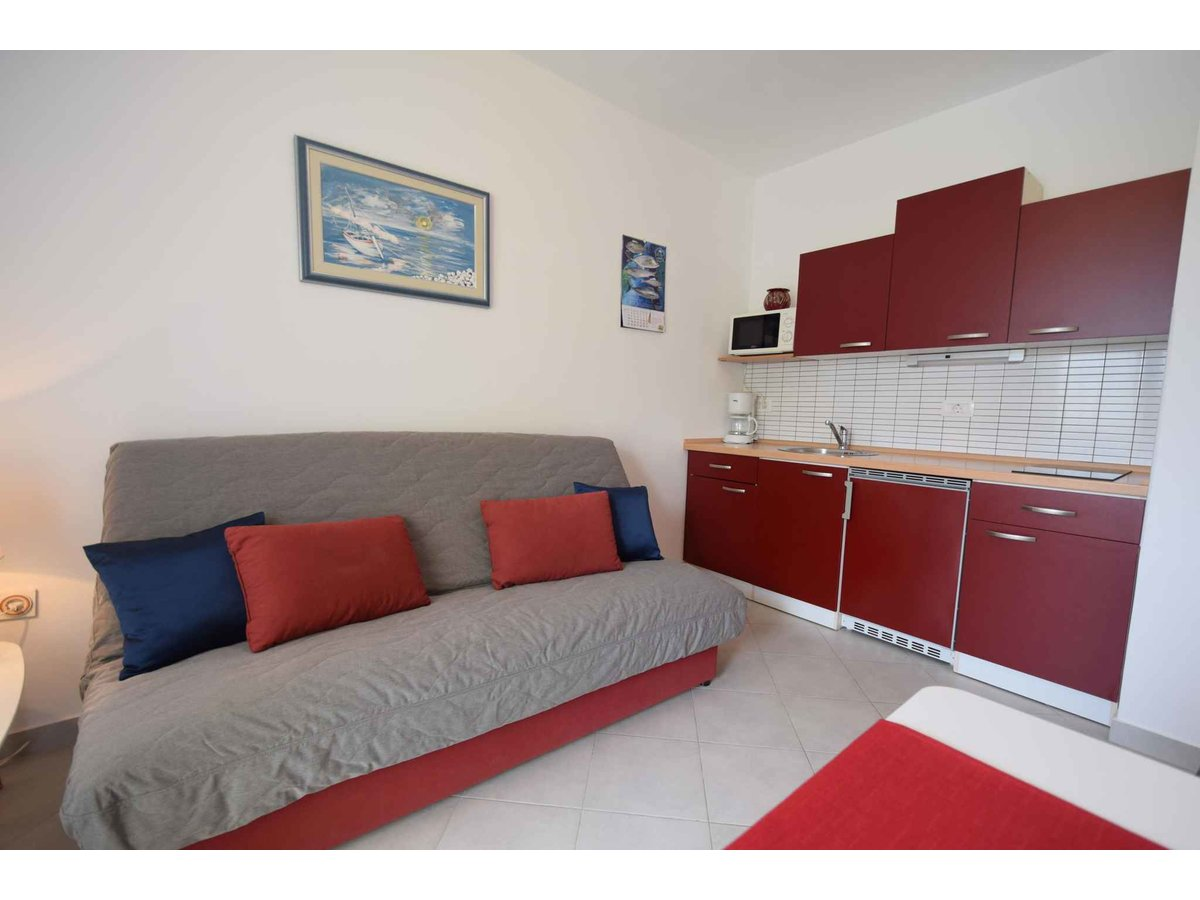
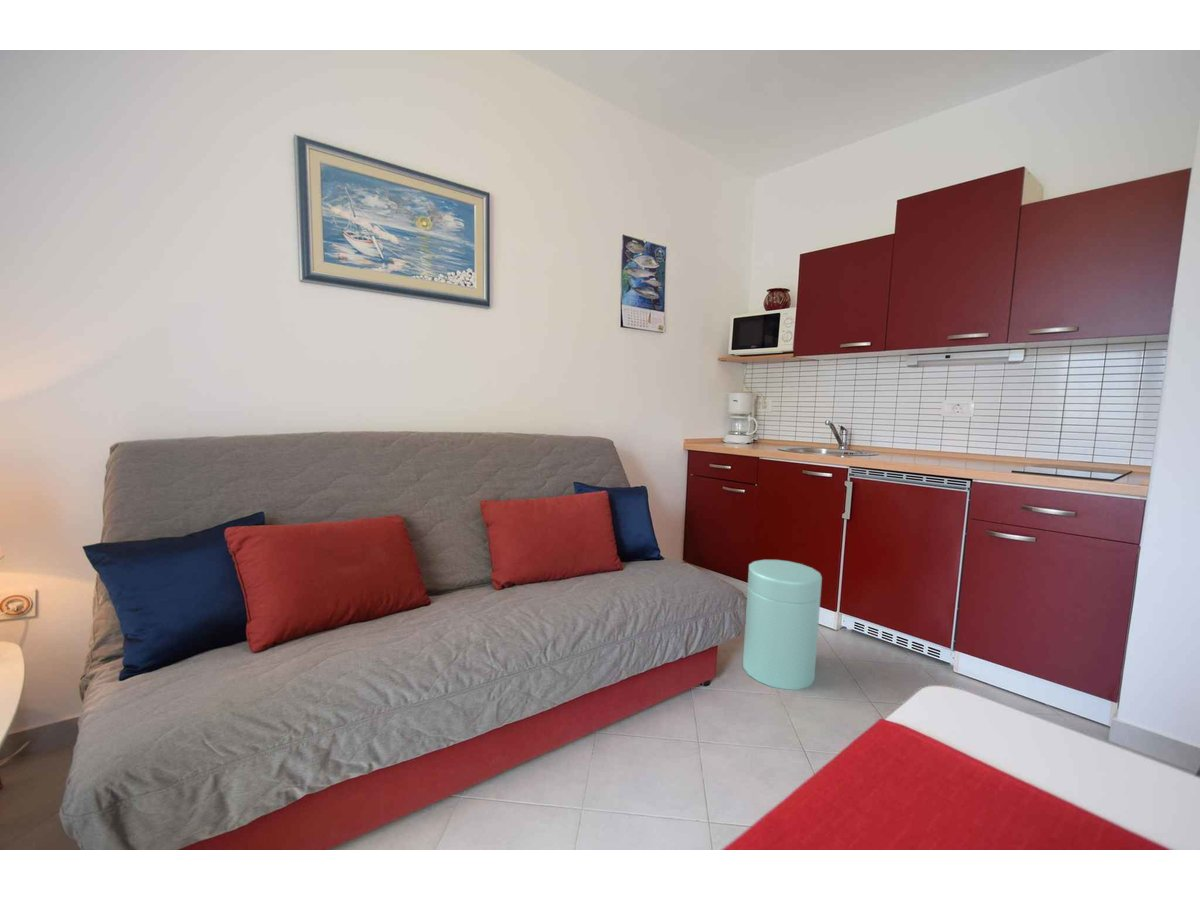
+ trash can (781, 617)
